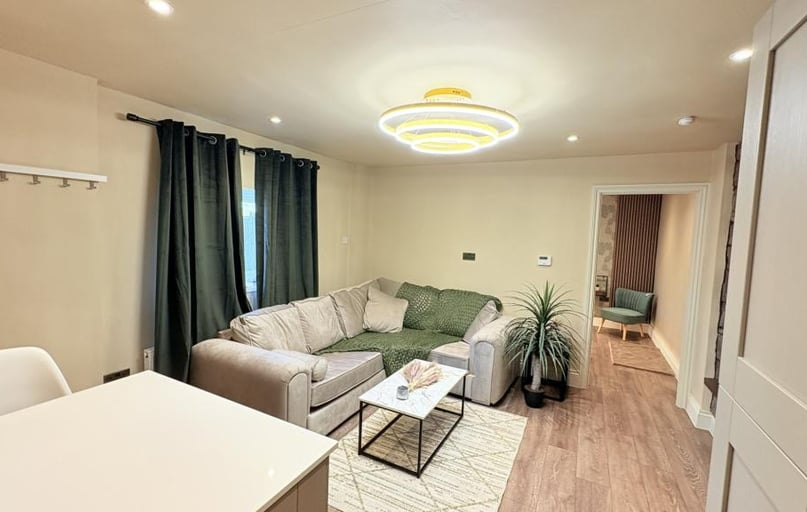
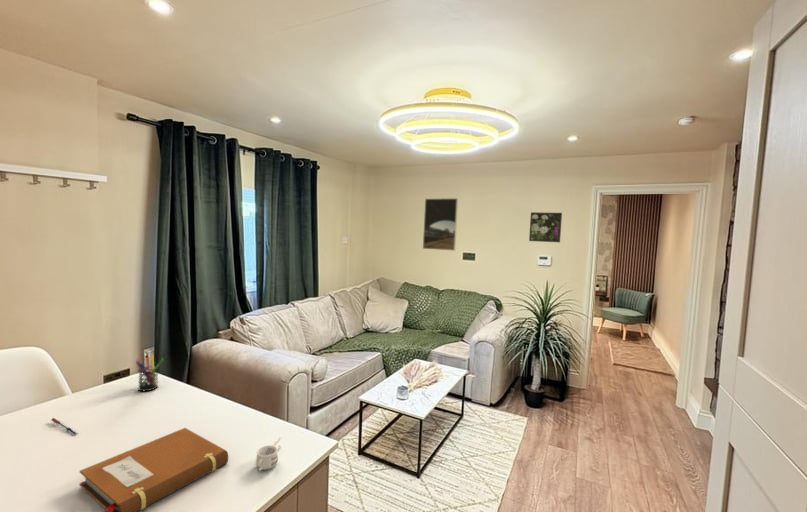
+ mug (270, 453)
+ notebook (155, 468)
+ pen (64, 426)
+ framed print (440, 224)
+ pen holder (150, 371)
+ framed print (545, 227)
